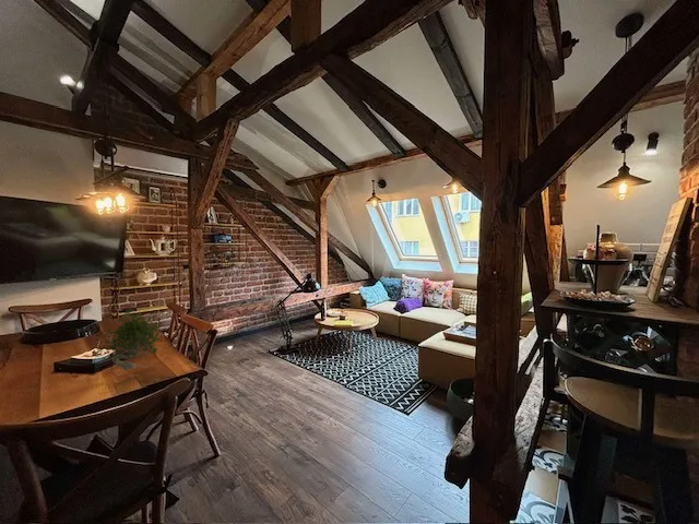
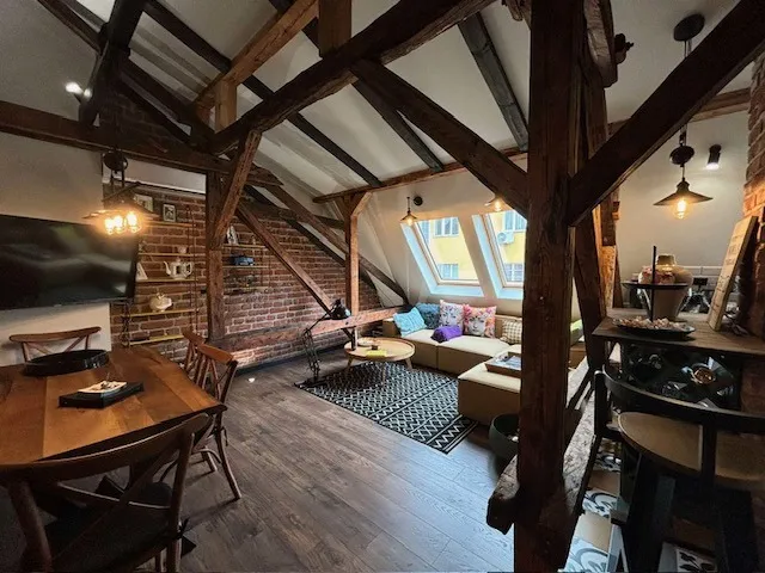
- plant (132, 341)
